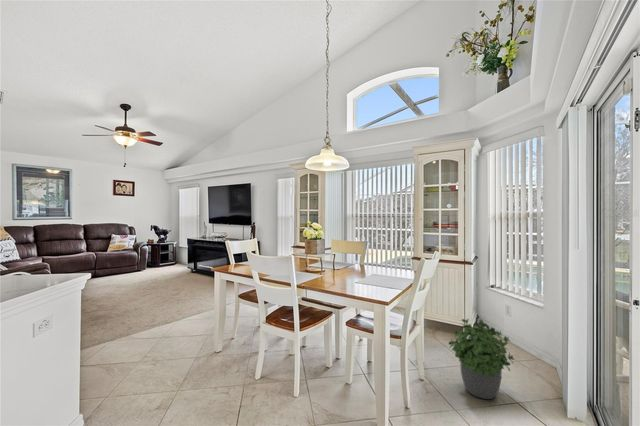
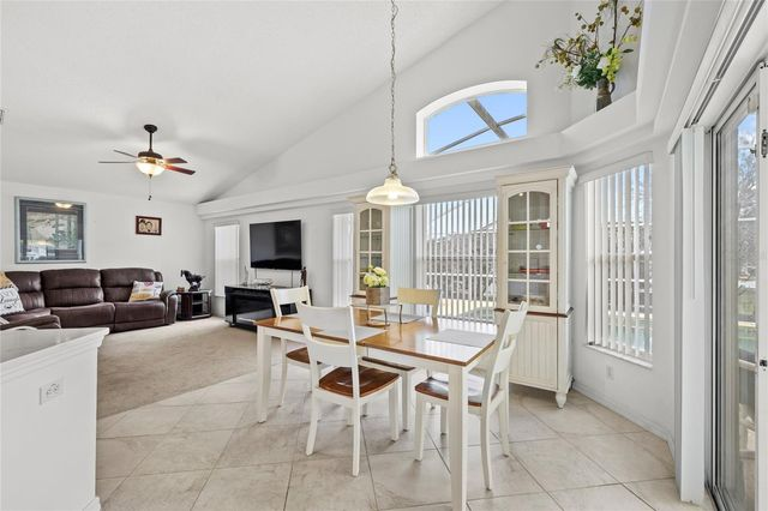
- potted plant (479, 355)
